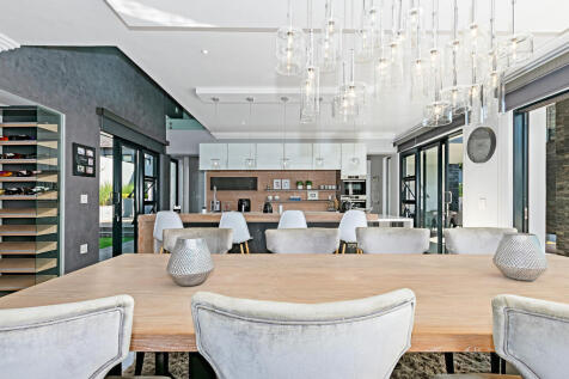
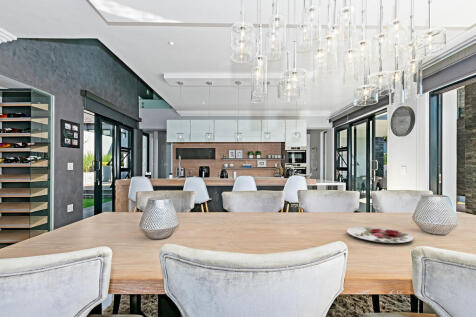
+ plate (378, 233)
